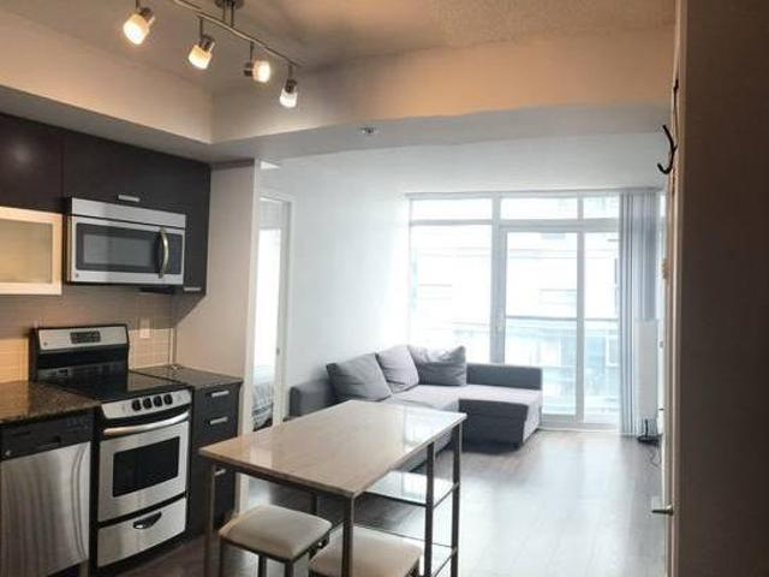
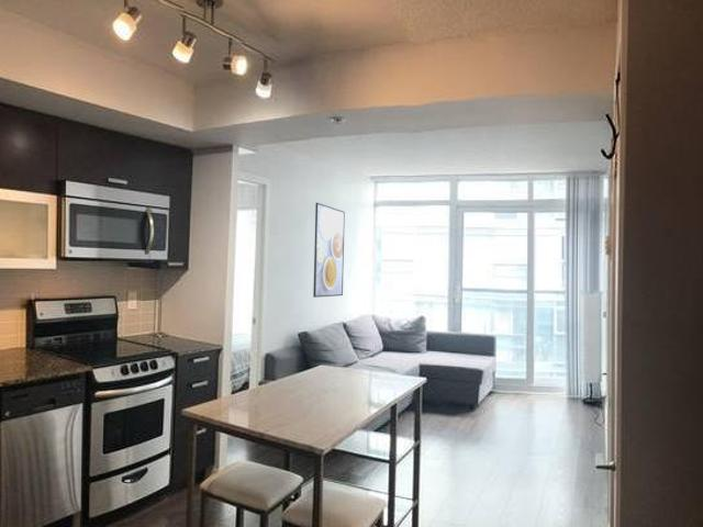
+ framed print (330, 251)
